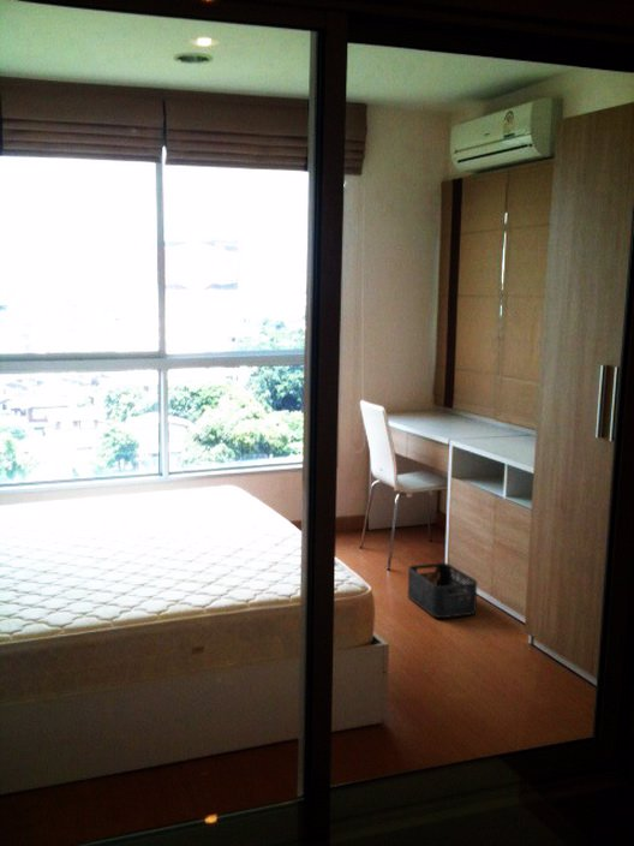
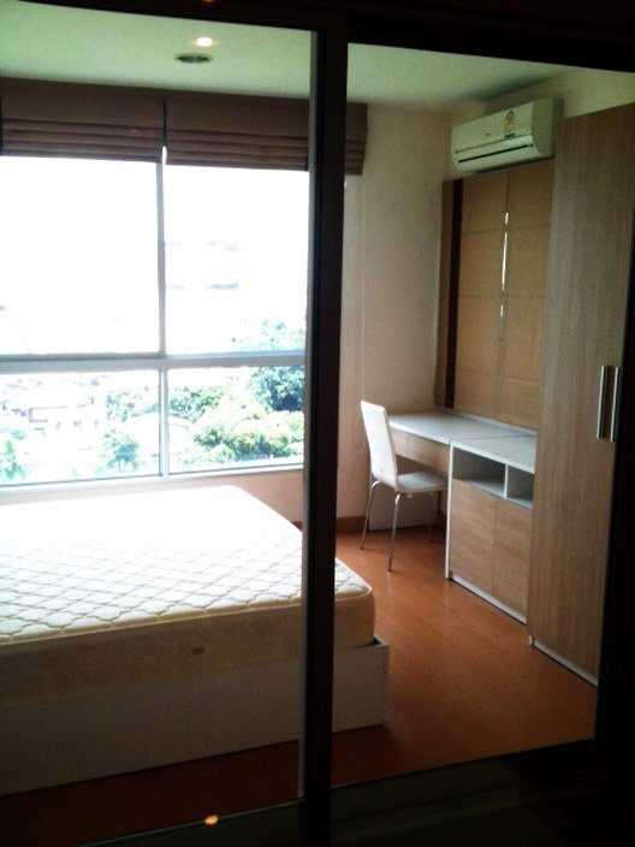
- storage bin (441, 589)
